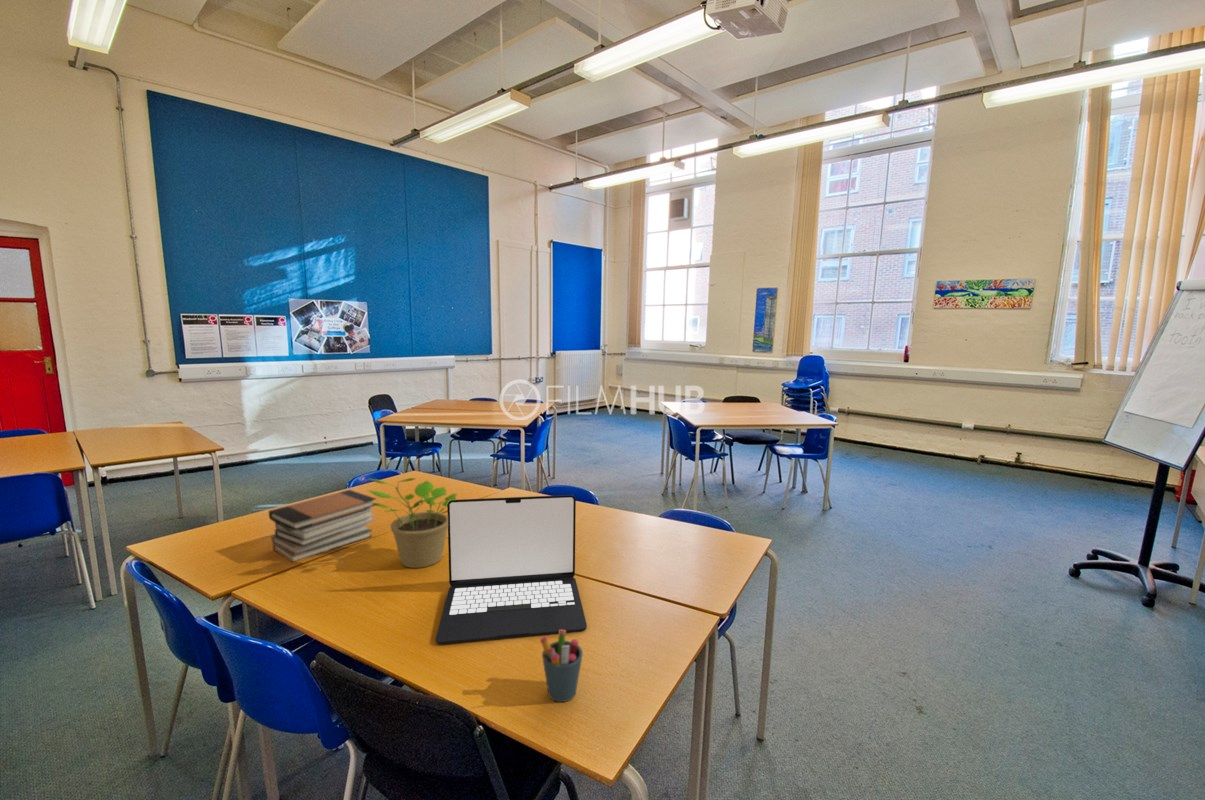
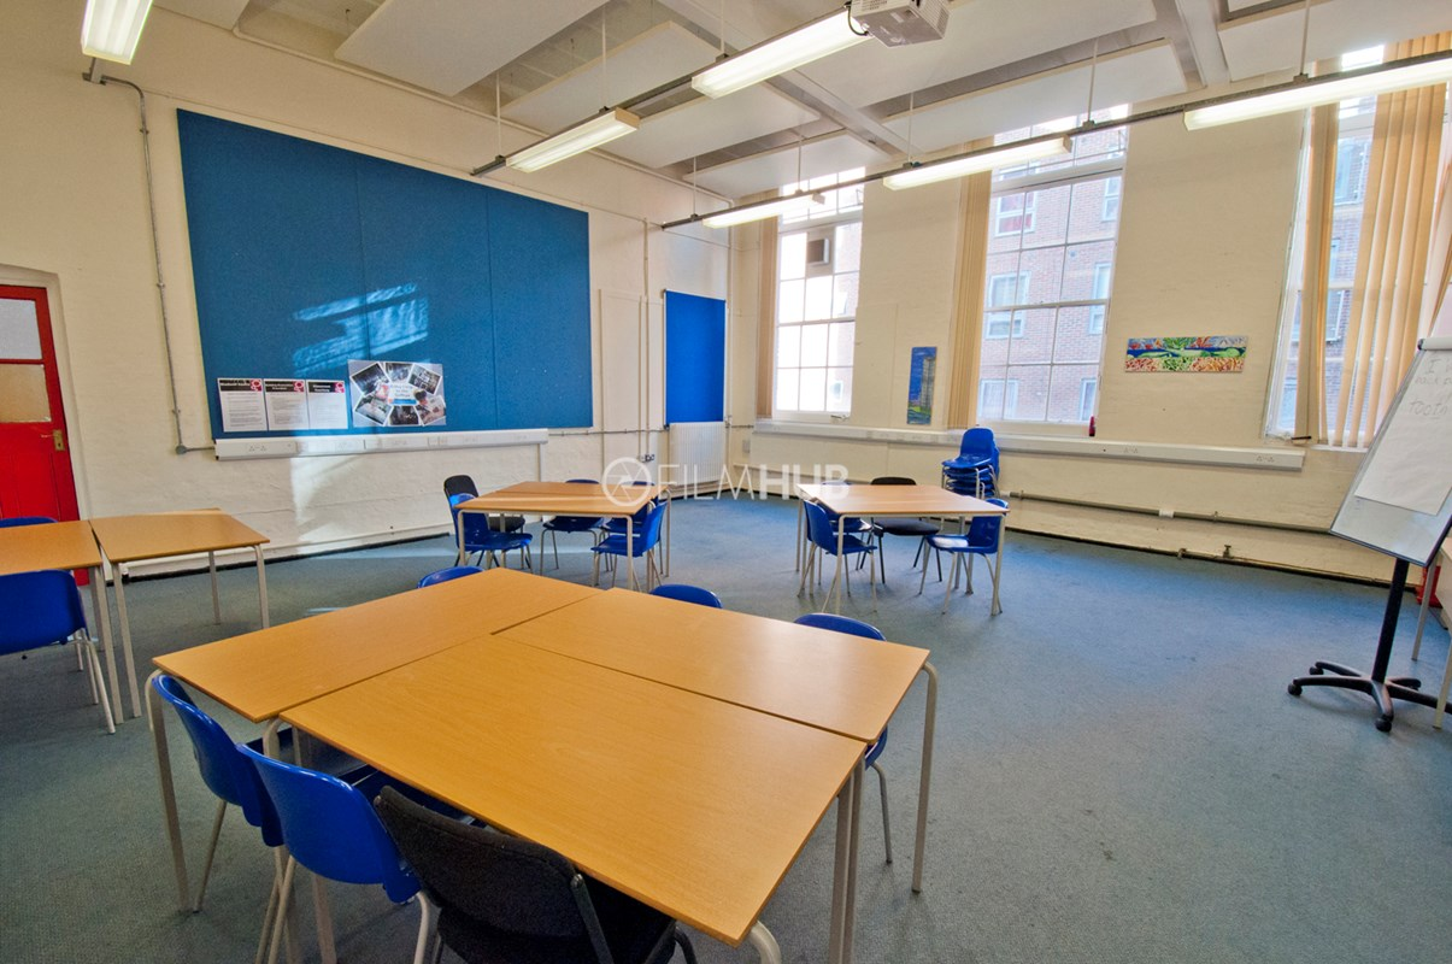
- laptop (513, 562)
- pen holder (561, 662)
- book stack (325, 523)
- potted plant (416, 513)
